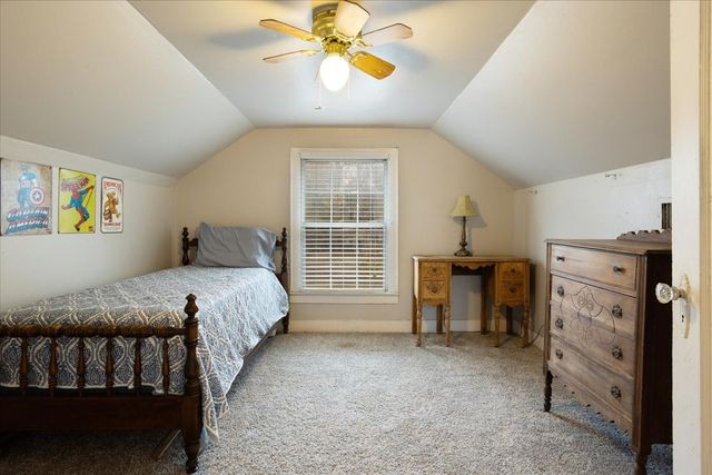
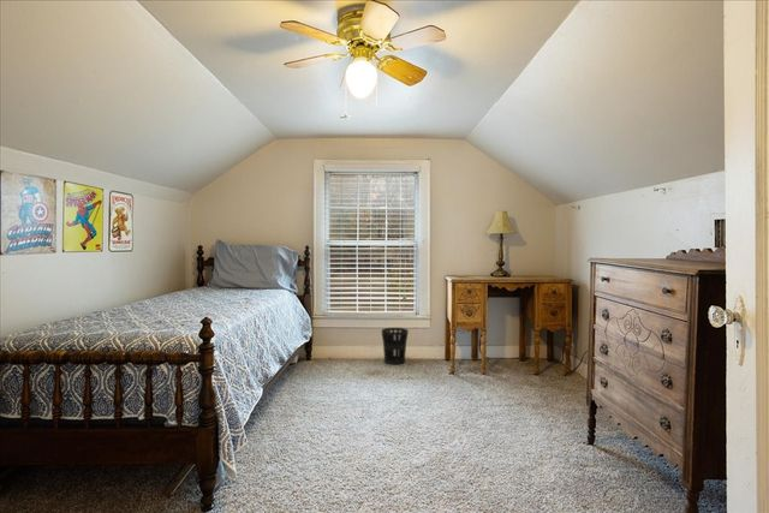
+ wastebasket (394, 345)
